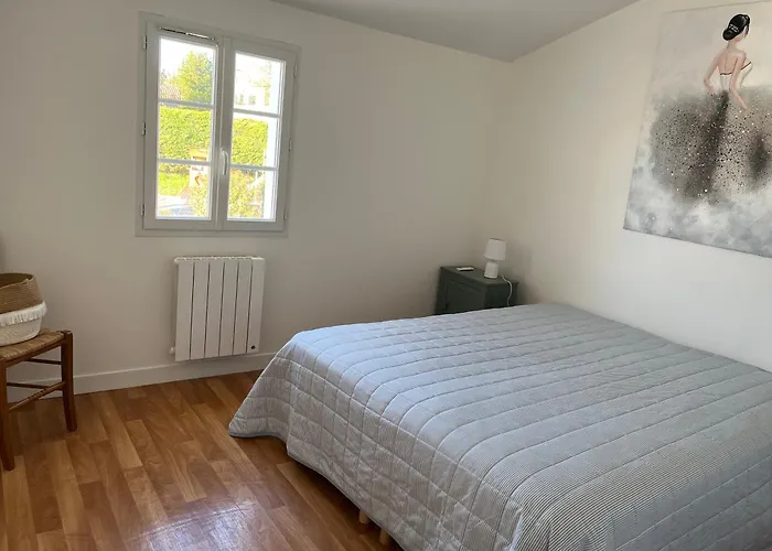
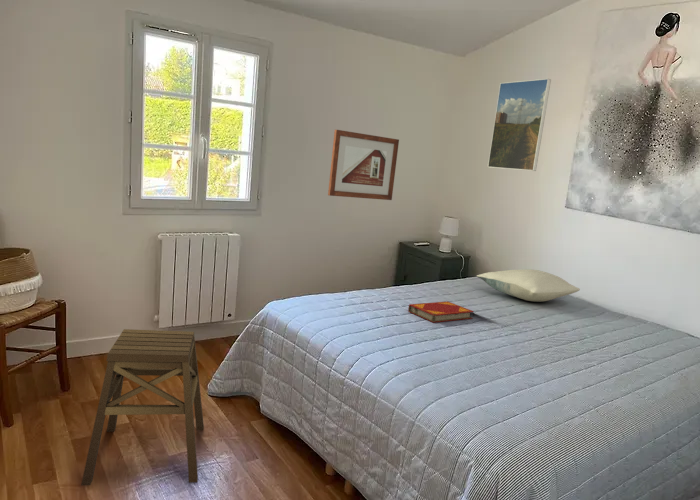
+ hardback book (440, 311)
+ stool (155, 393)
+ pillow (526, 283)
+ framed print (517, 125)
+ picture frame (364, 166)
